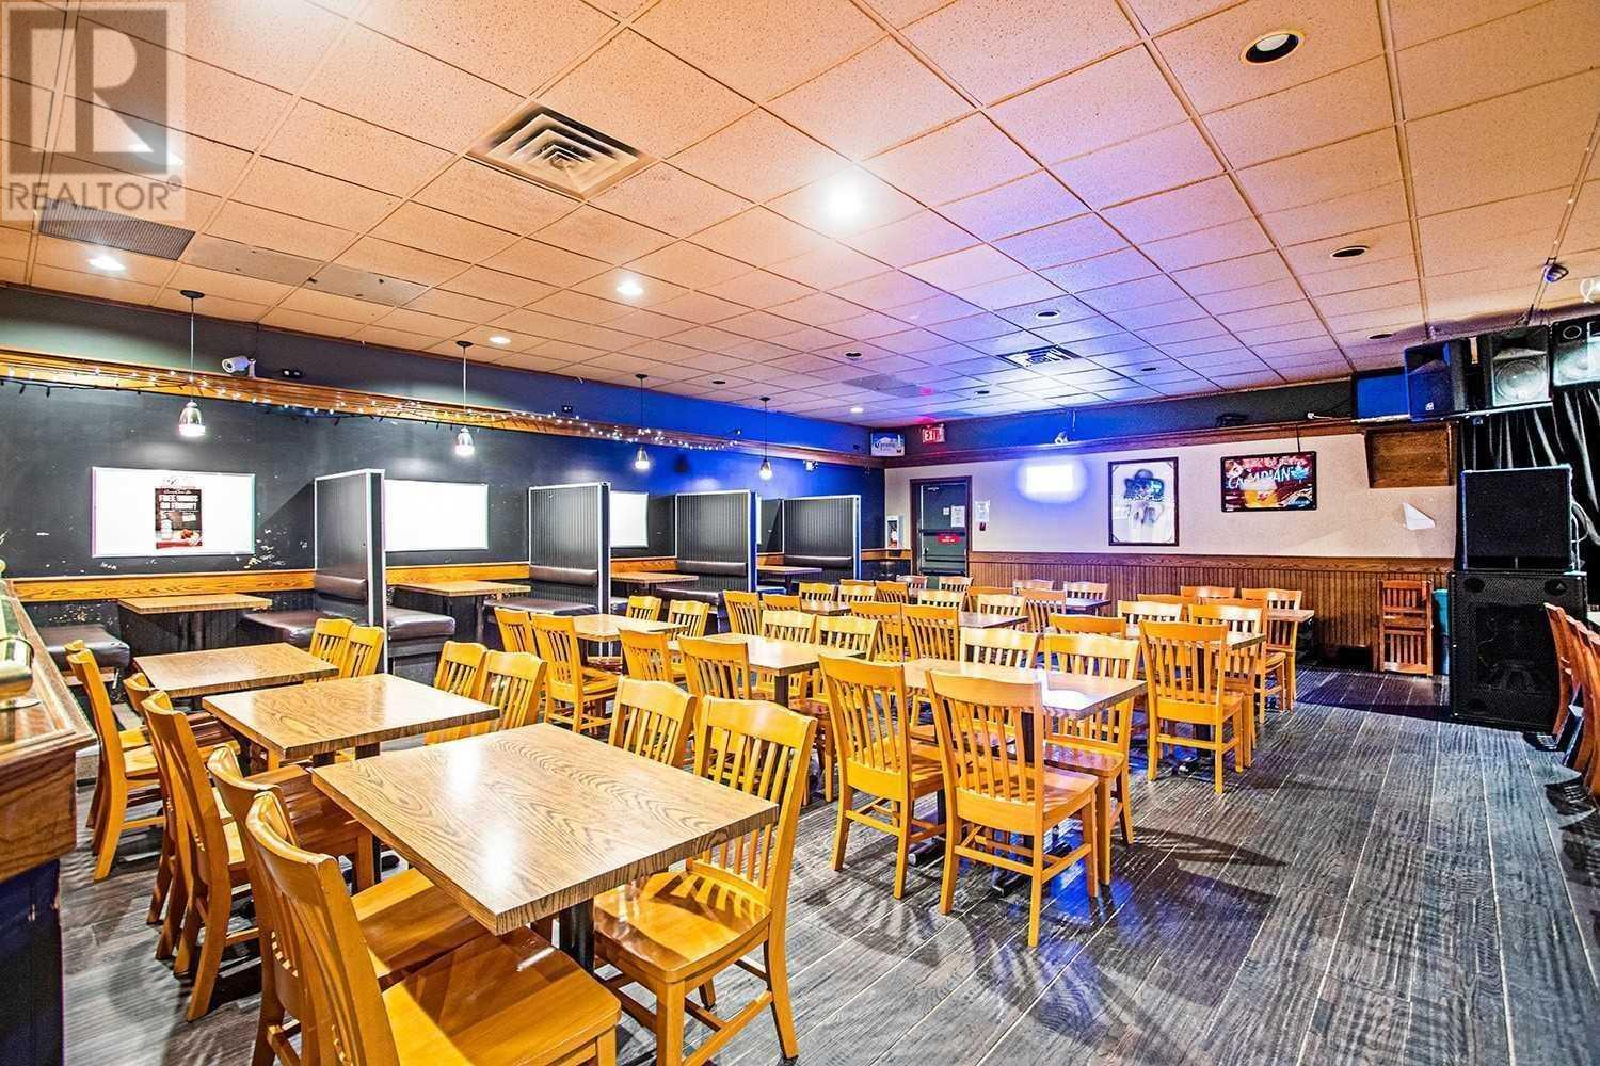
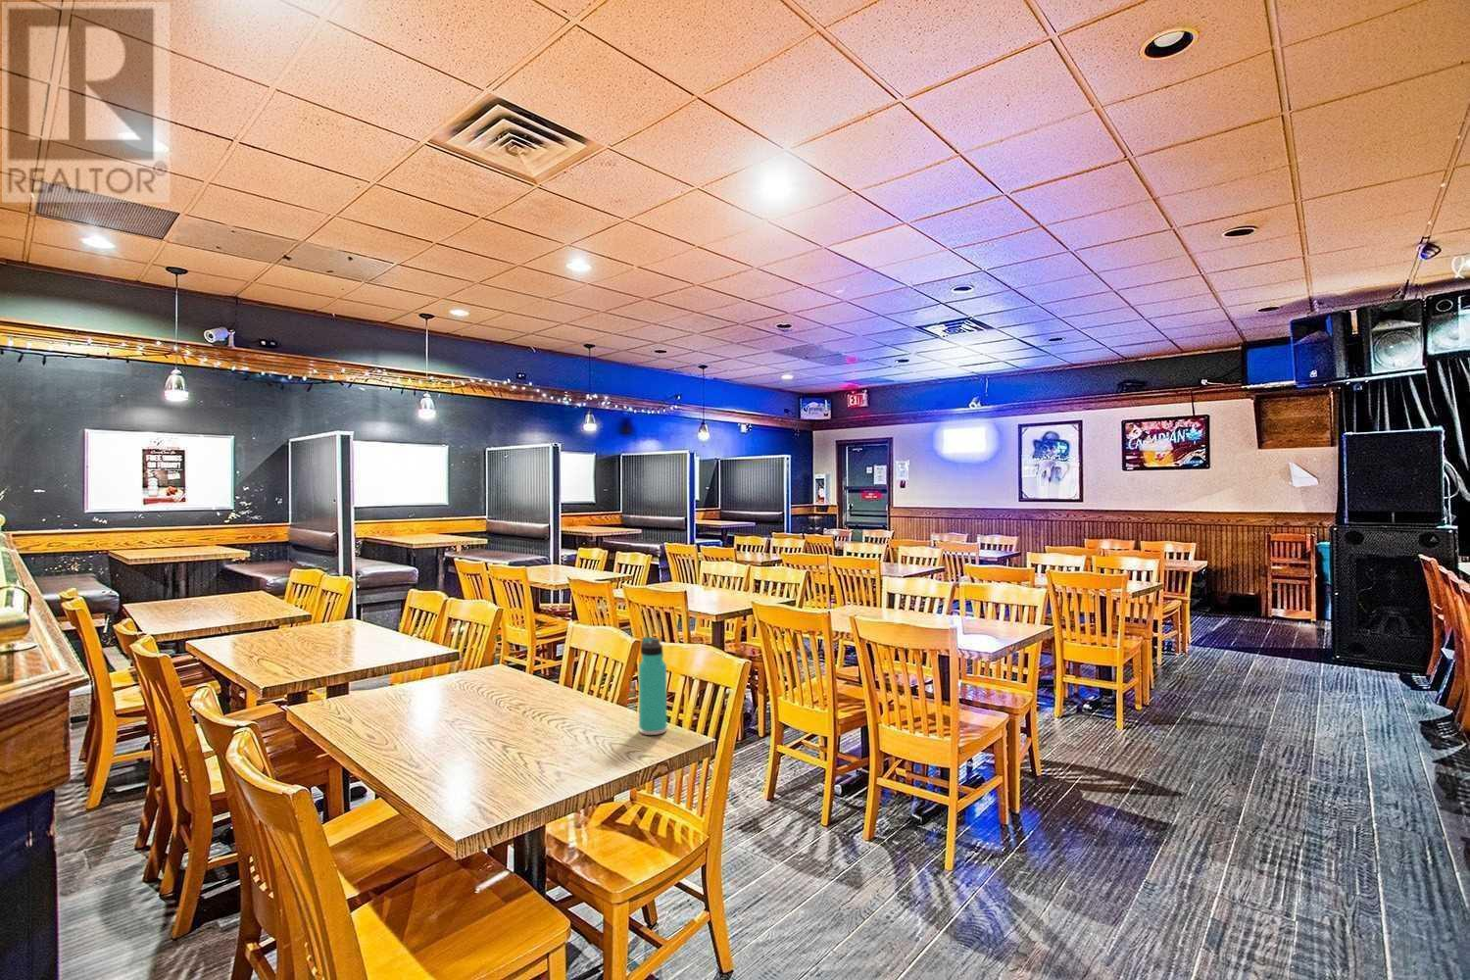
+ thermos bottle (653, 684)
